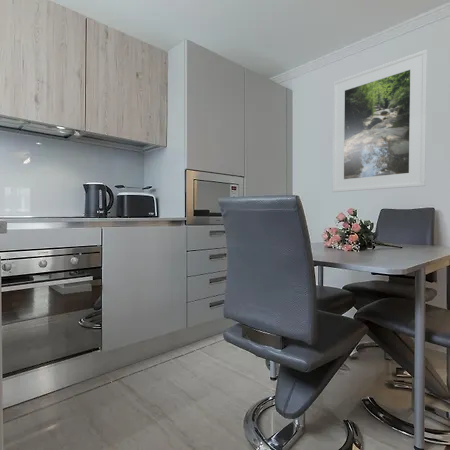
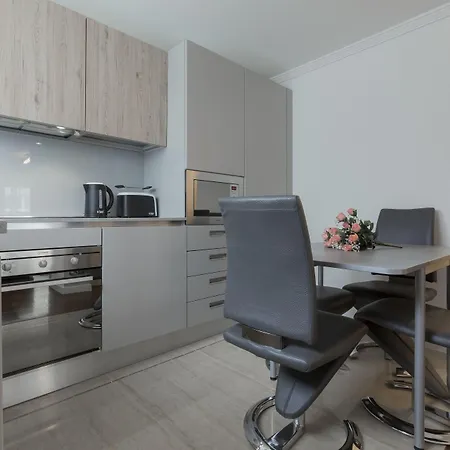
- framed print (374, 128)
